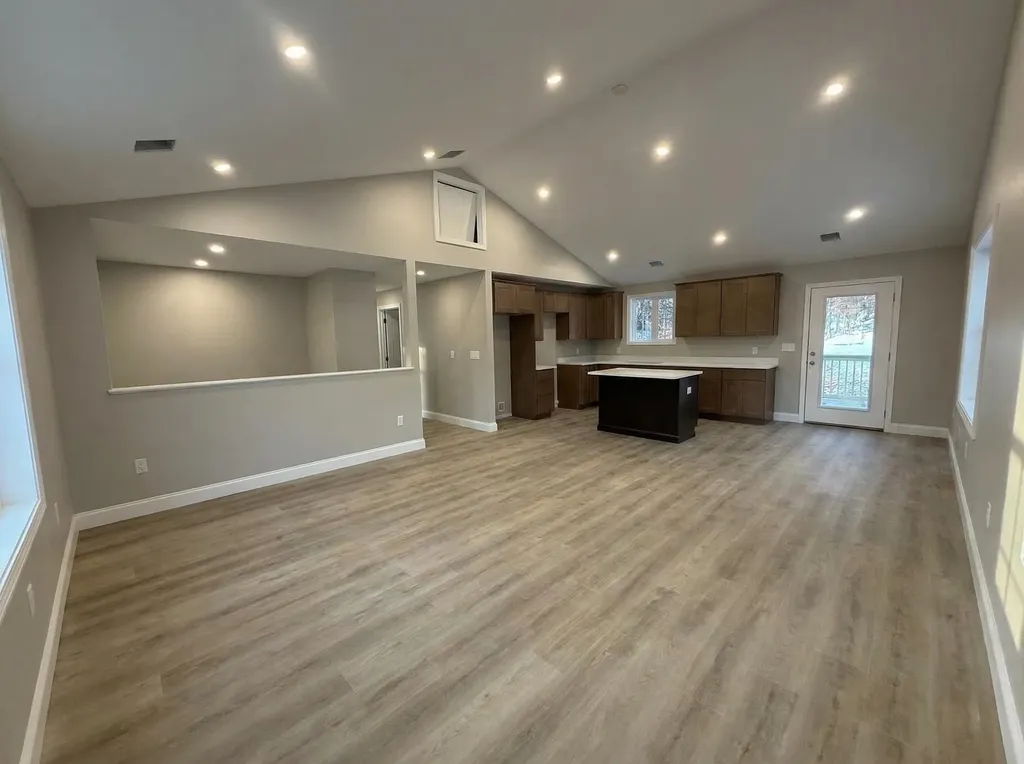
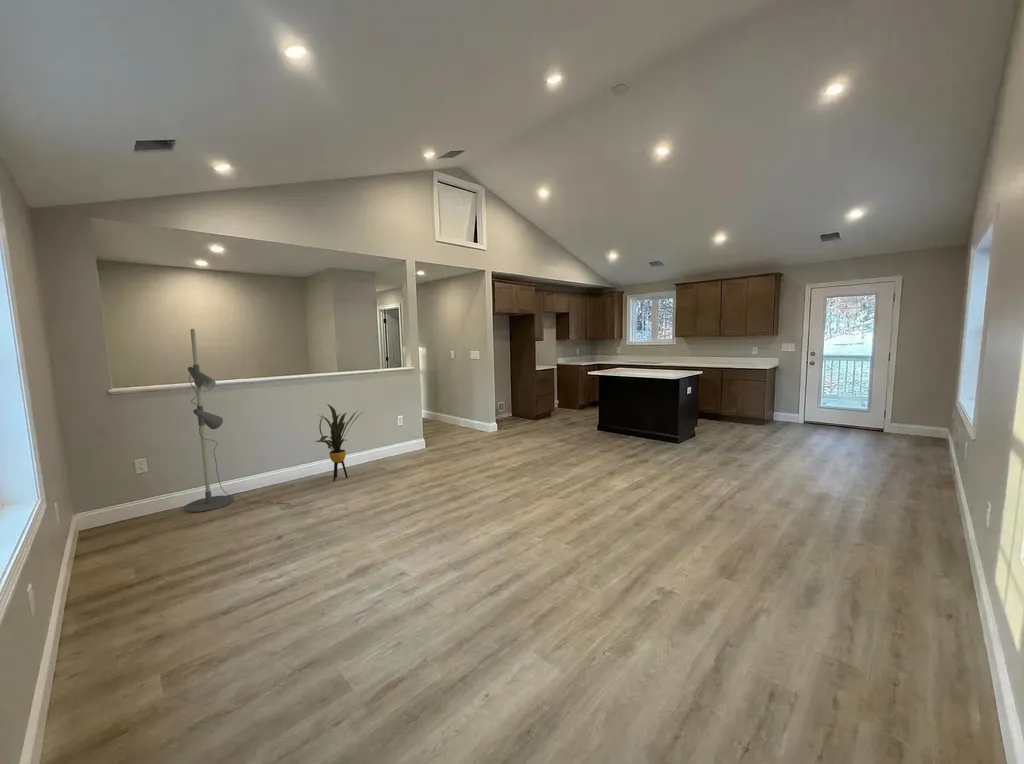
+ floor lamp (222, 419)
+ house plant (339, 442)
